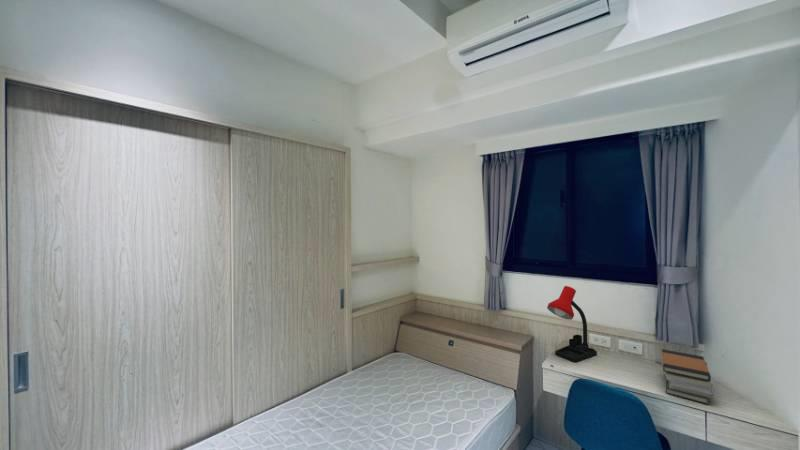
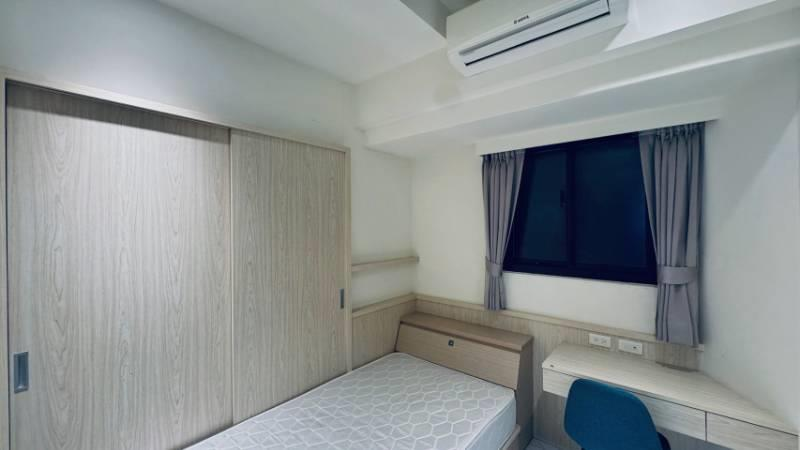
- desk lamp (570, 319)
- book stack (685, 374)
